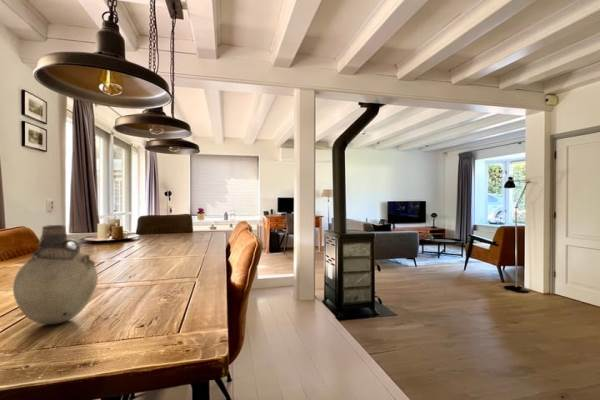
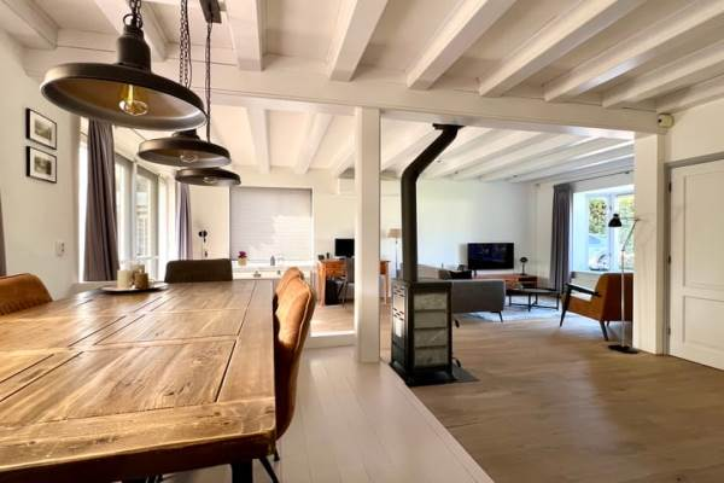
- vase (58, 273)
